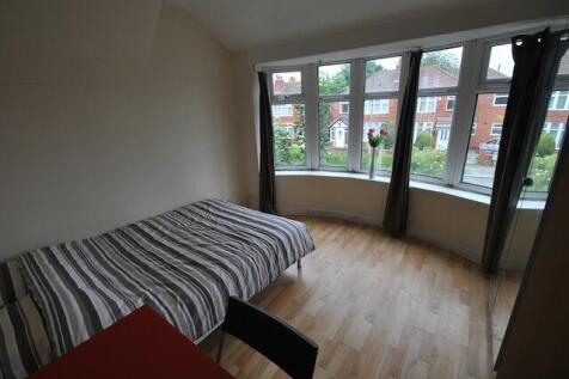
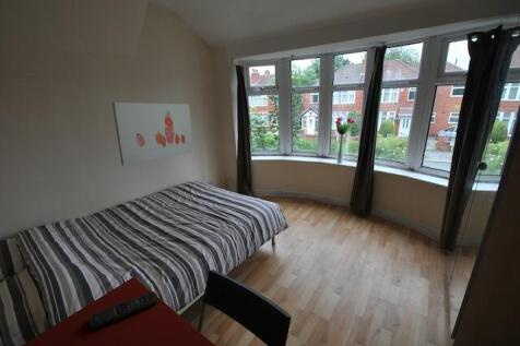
+ remote control (126, 308)
+ wall art (158, 131)
